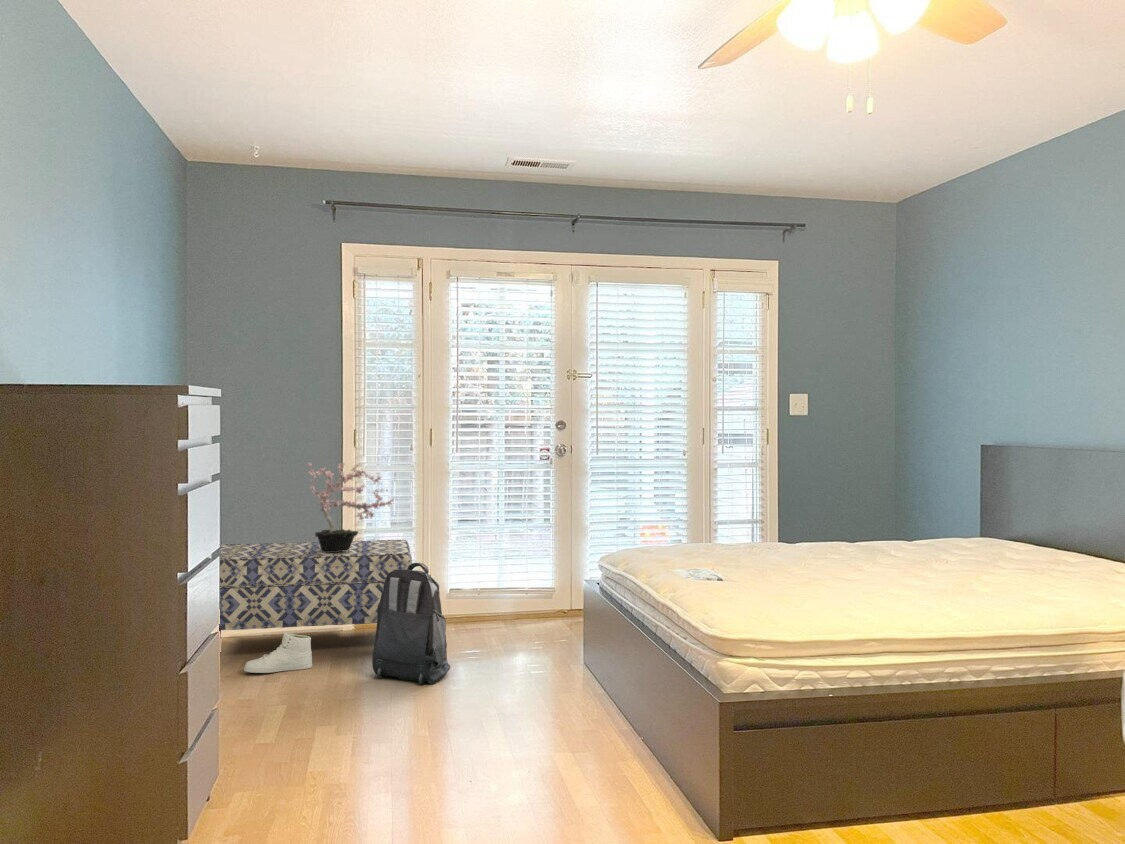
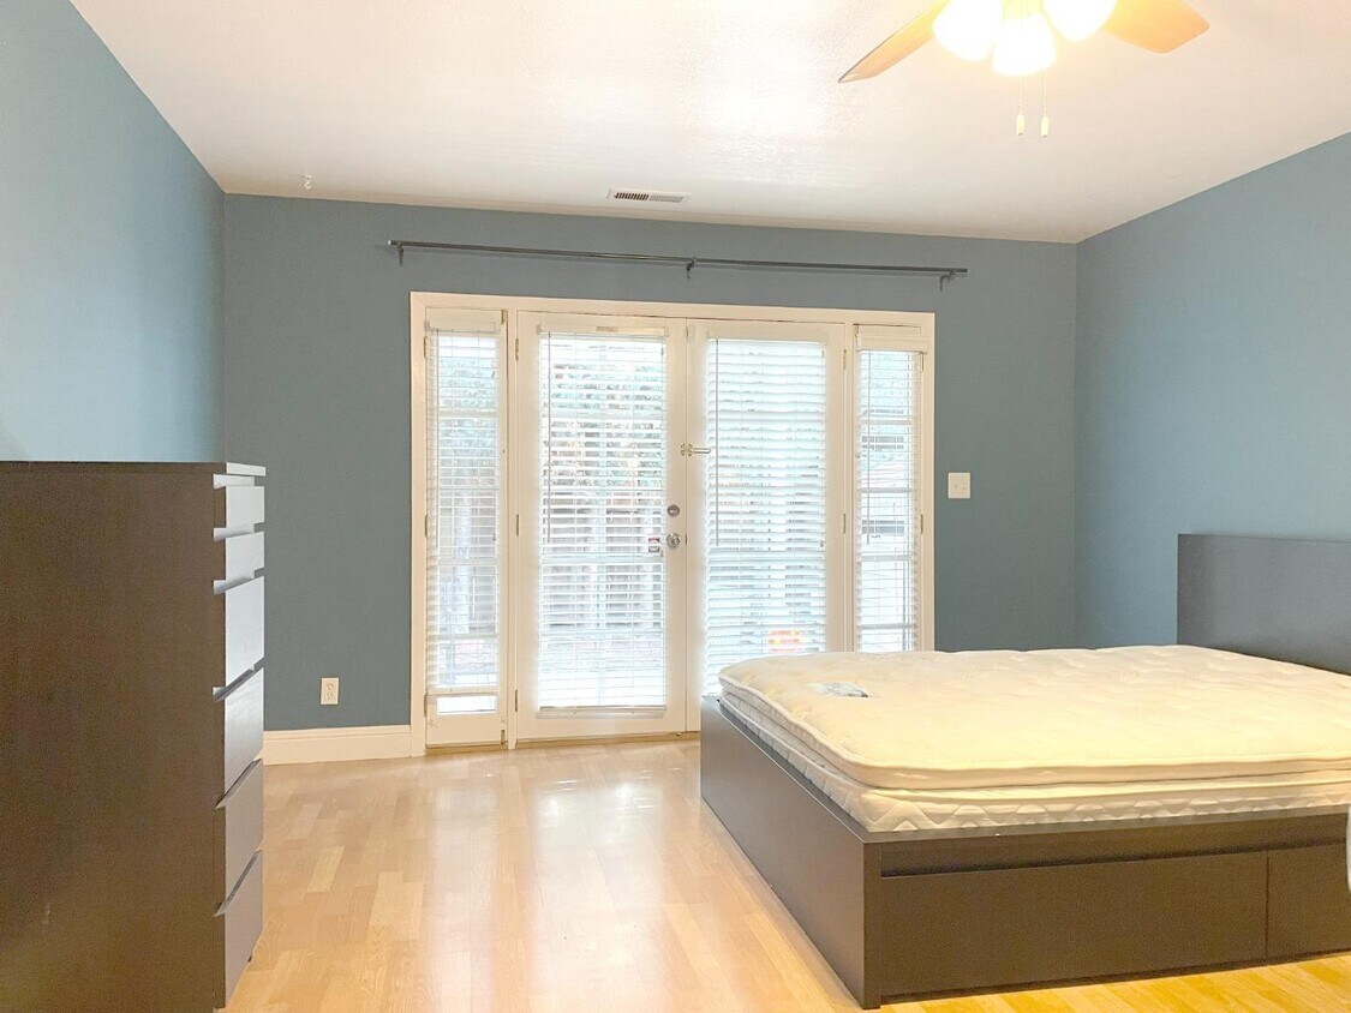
- backpack (411, 619)
- bench (306, 596)
- sneaker (278, 651)
- potted plant (351, 505)
